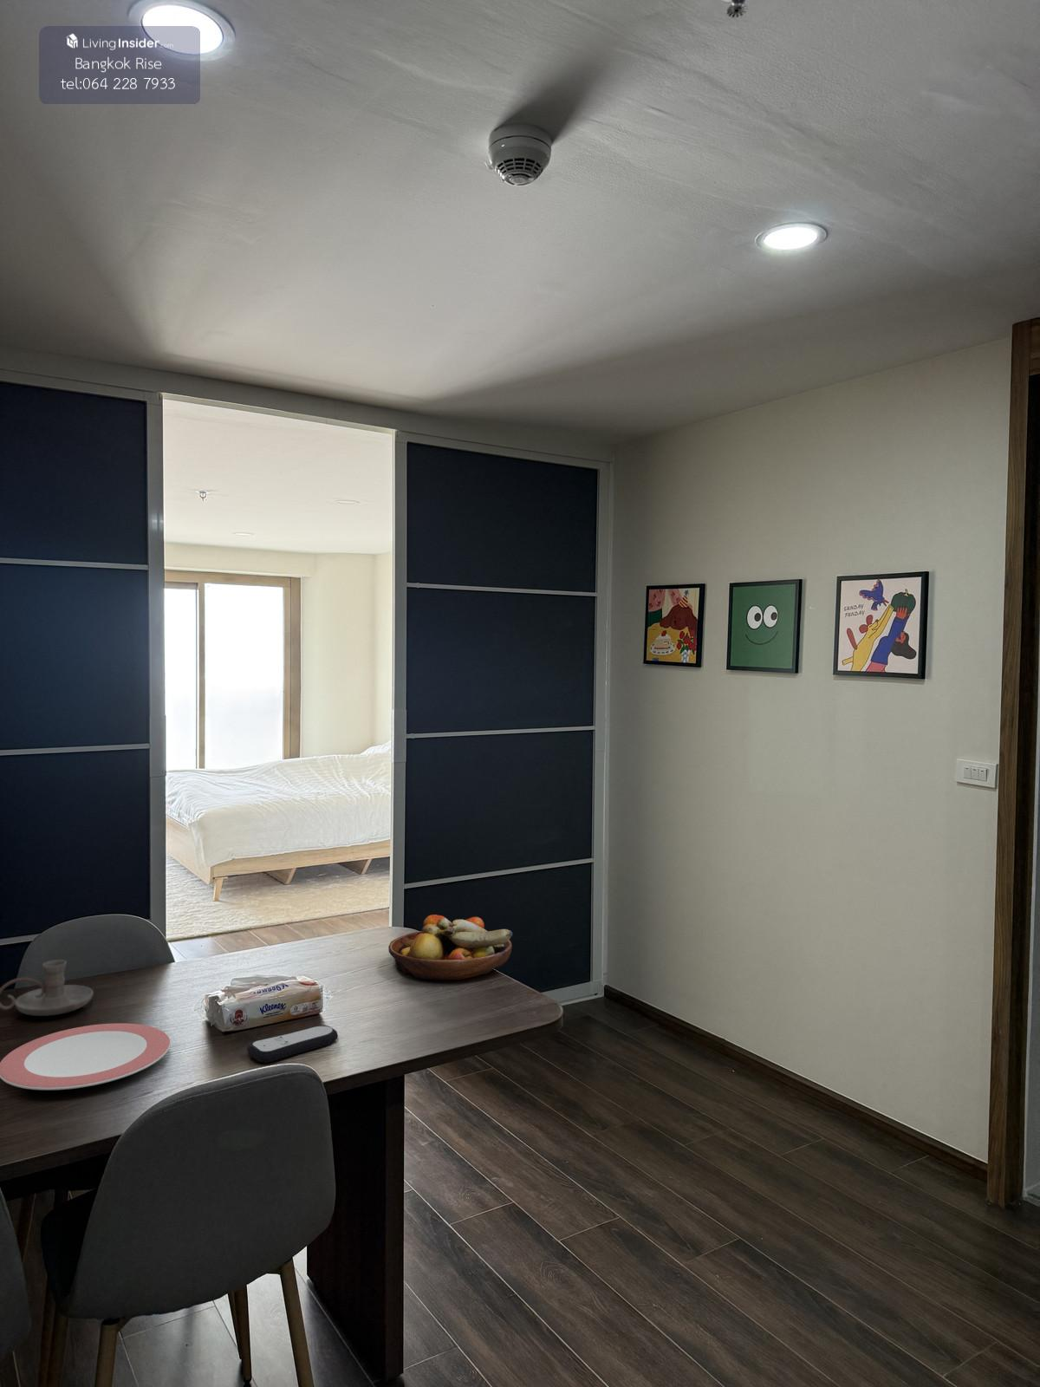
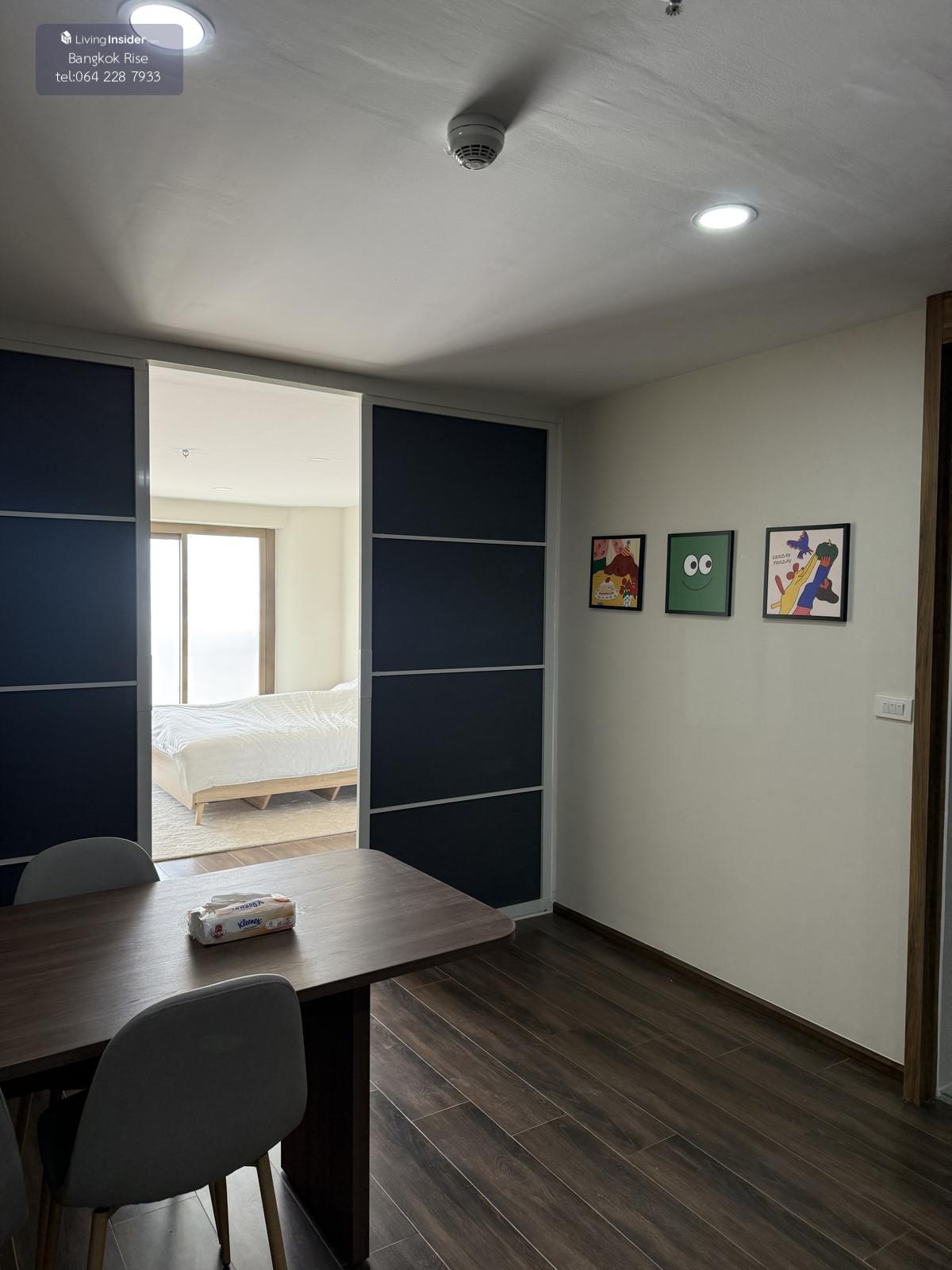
- fruit bowl (451, 939)
- candle holder (45, 987)
- remote control (294, 1042)
- plate (86, 1057)
